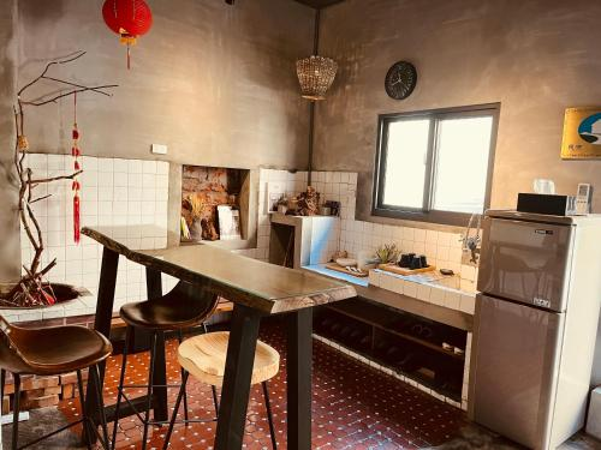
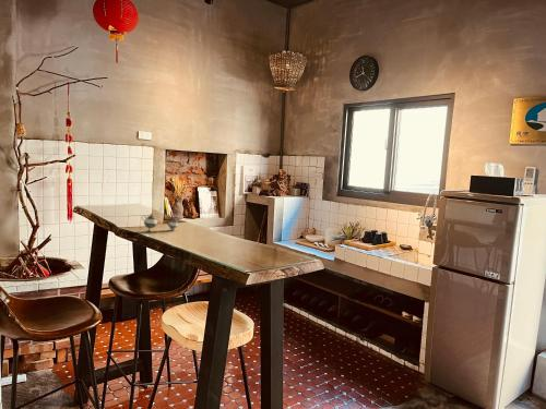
+ teapot (156, 221)
